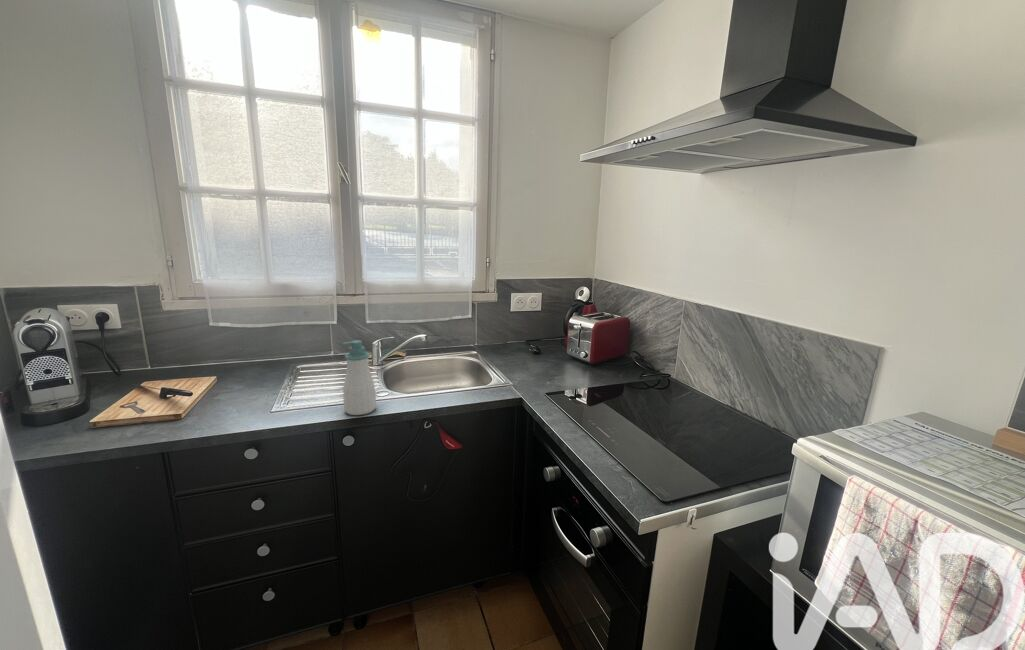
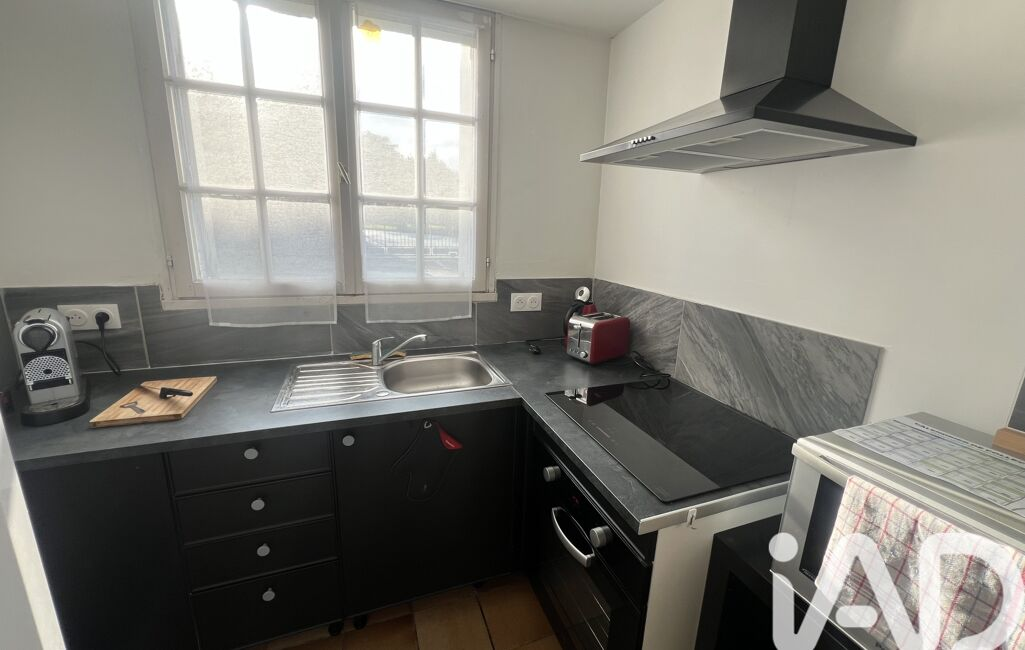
- soap bottle (358, 376)
